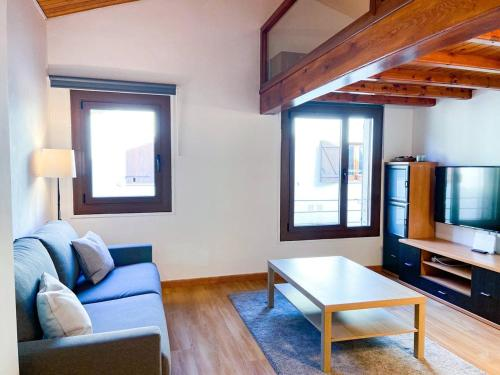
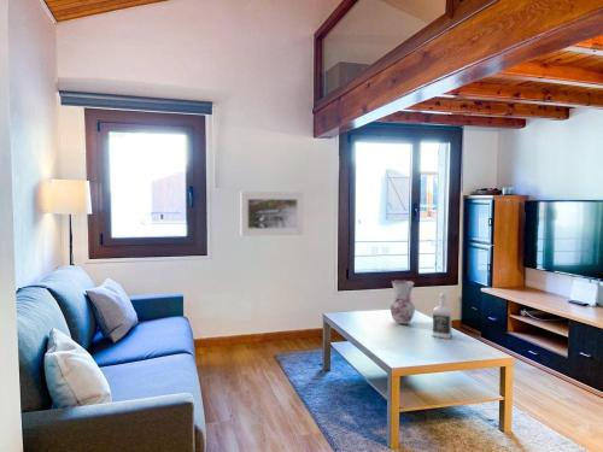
+ bottle (441, 313)
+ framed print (273, 213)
+ vase (402, 303)
